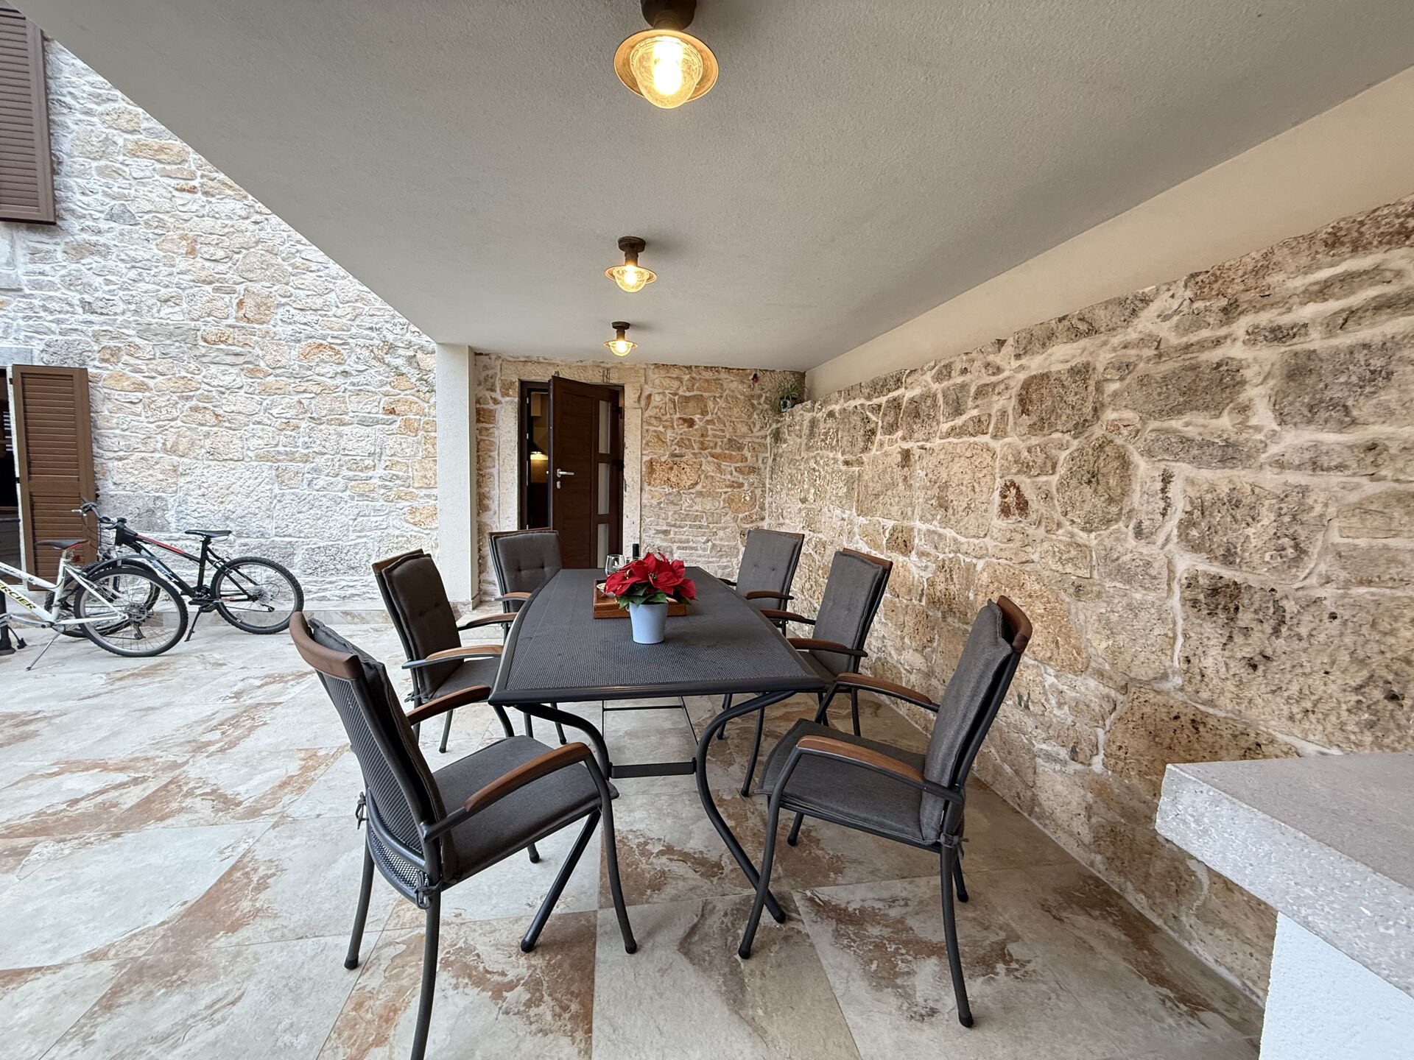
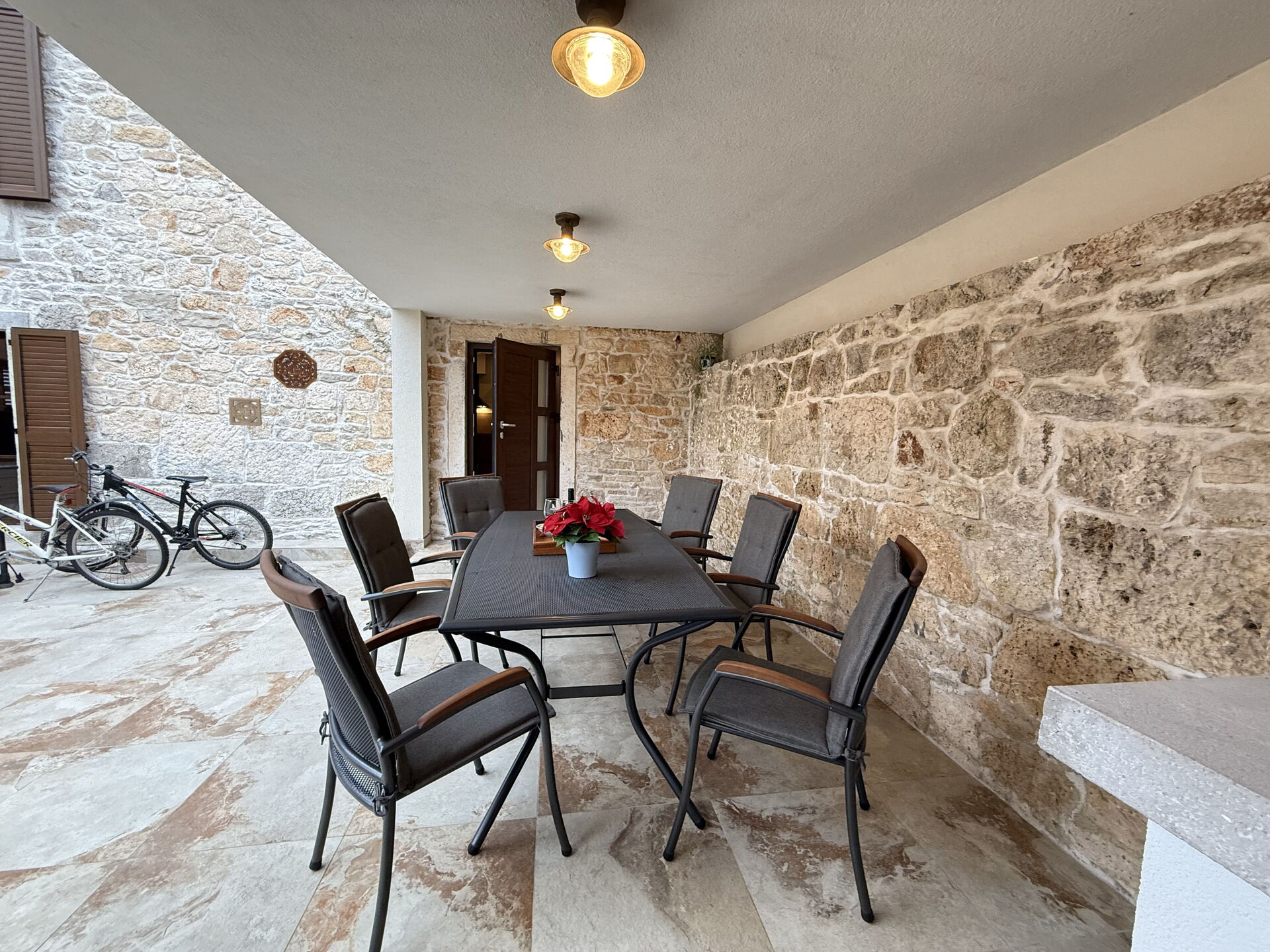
+ decorative platter (296, 369)
+ wall ornament (245, 411)
